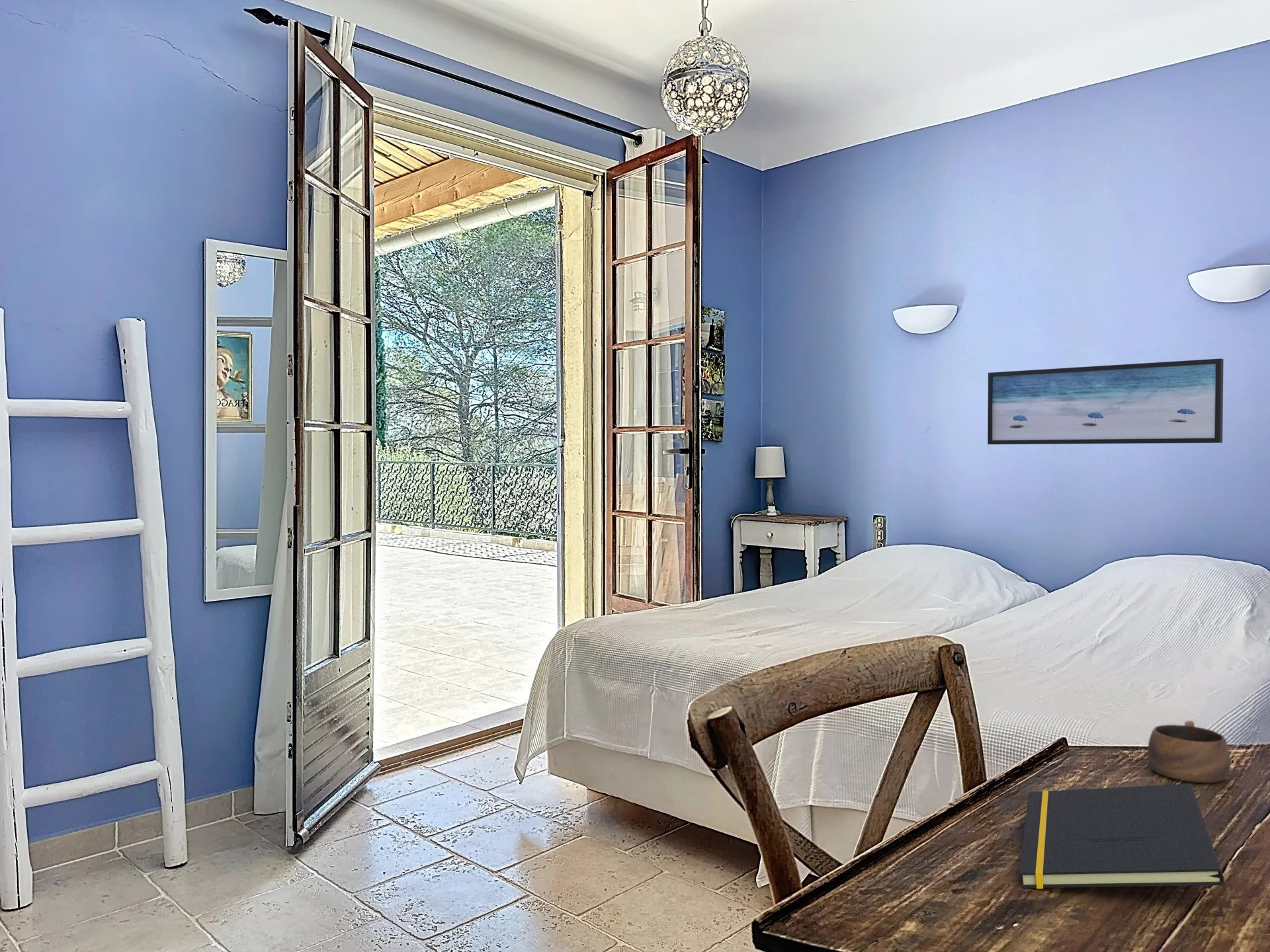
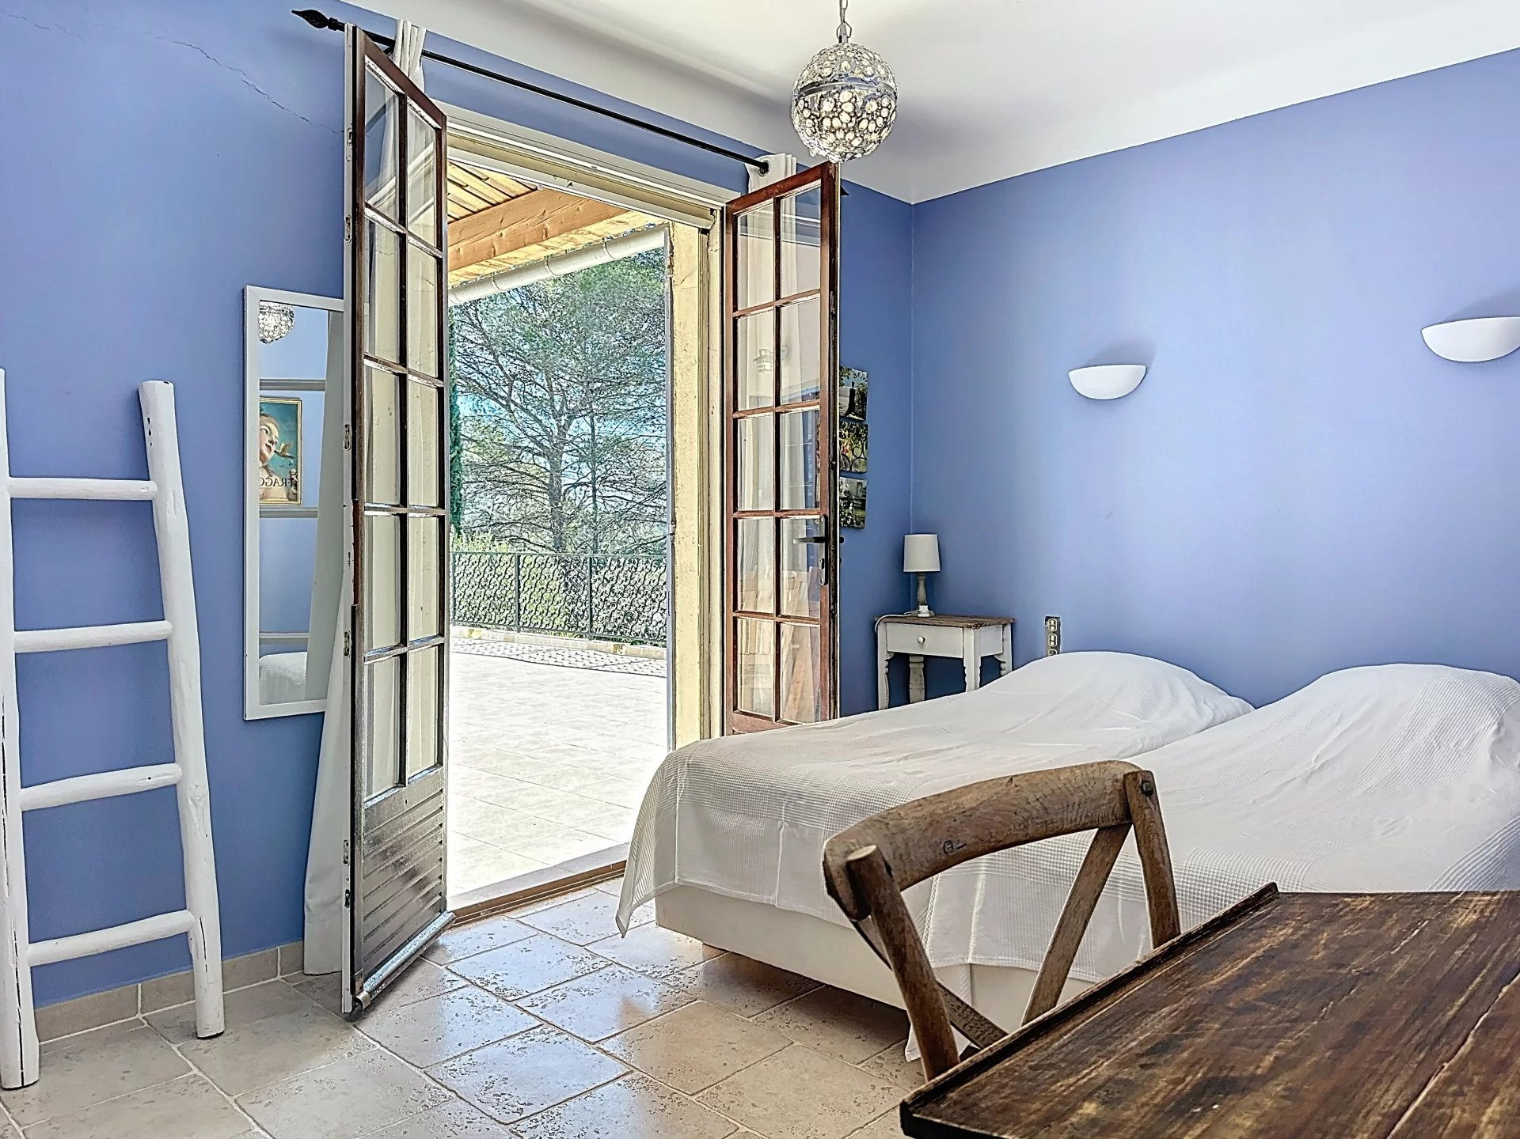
- cup (1191, 750)
- wall art (1096, 405)
- notepad (1112, 832)
